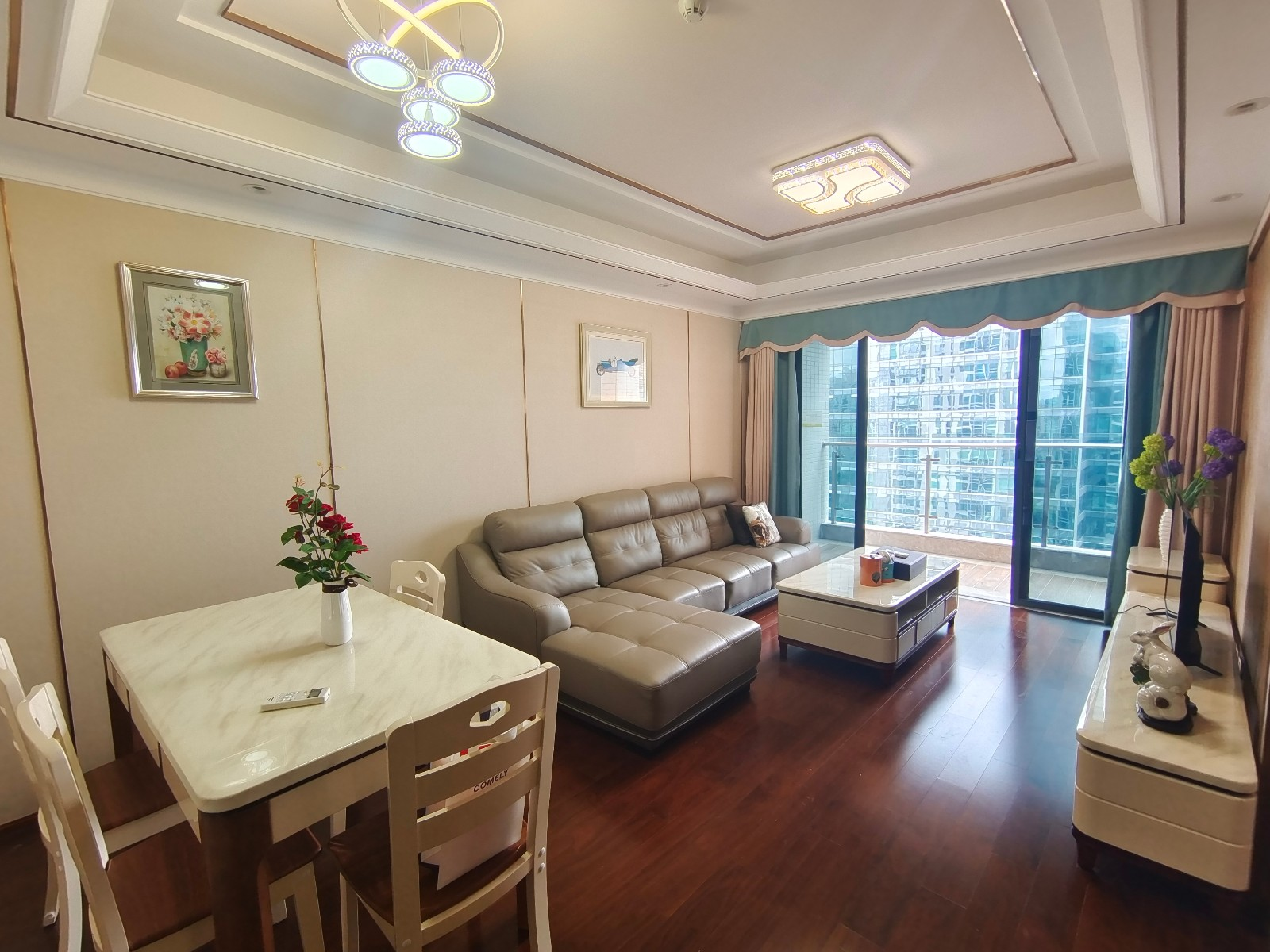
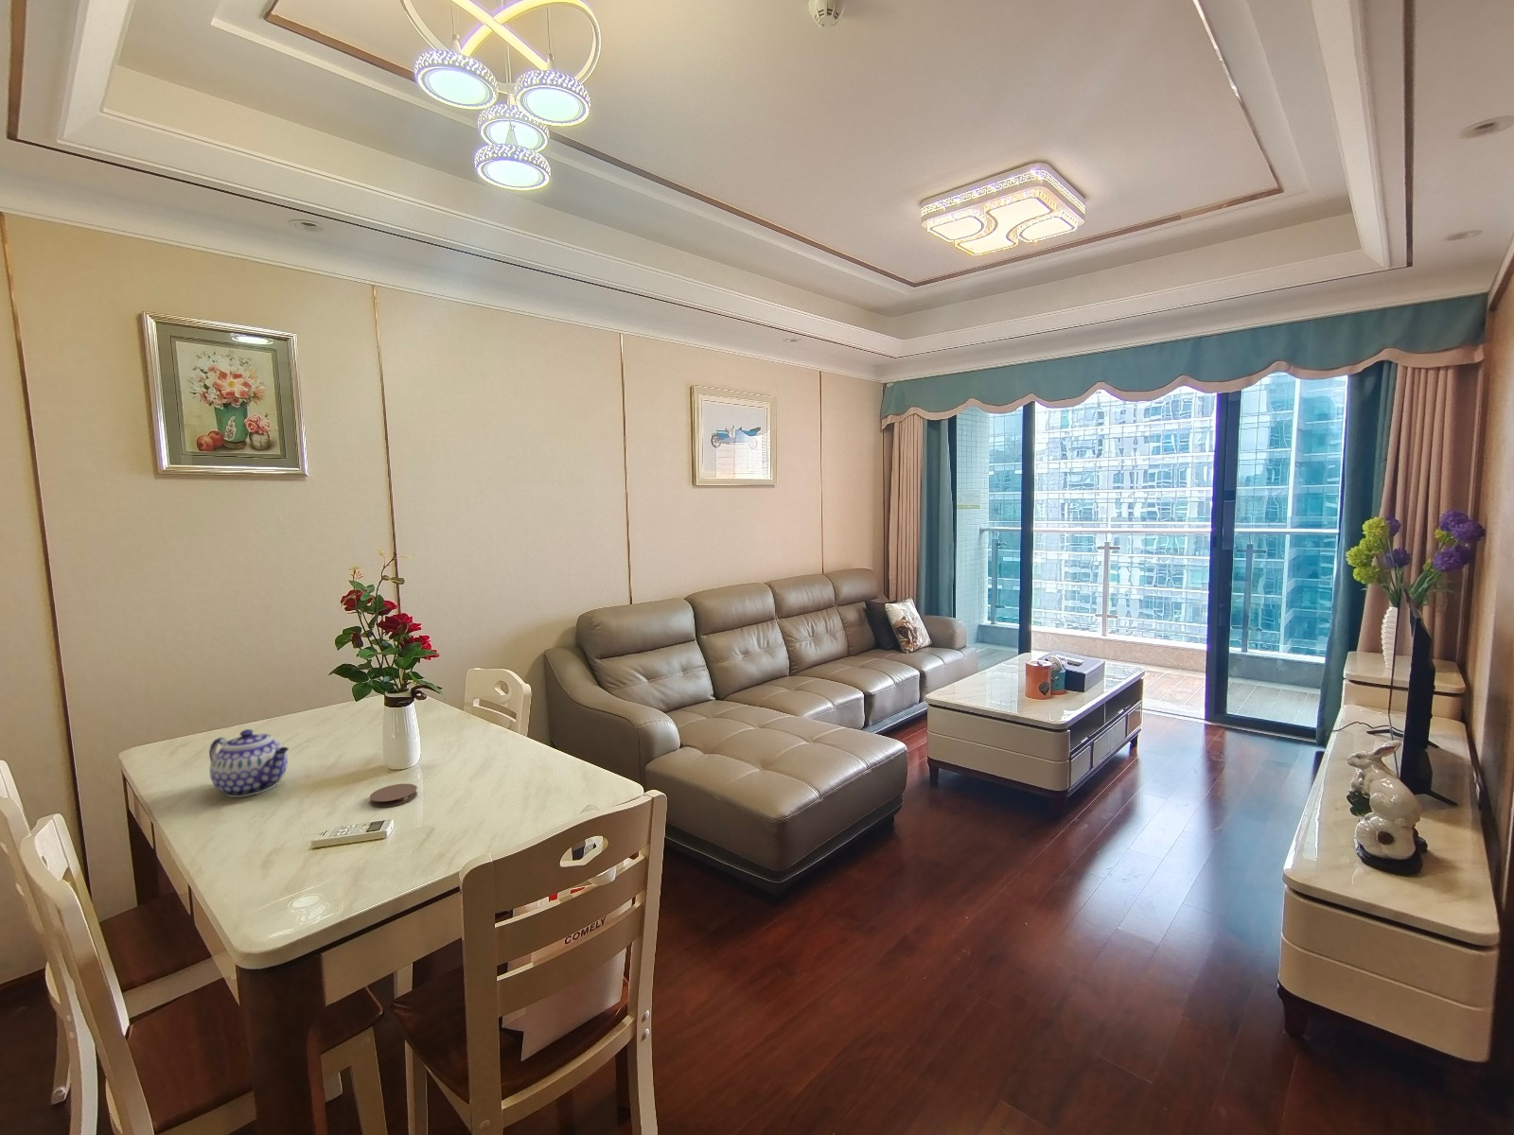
+ teapot (249, 758)
+ coaster (393, 794)
